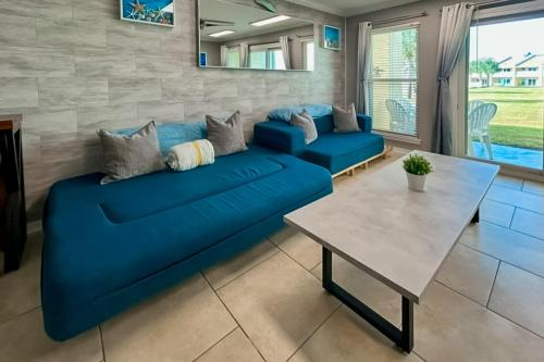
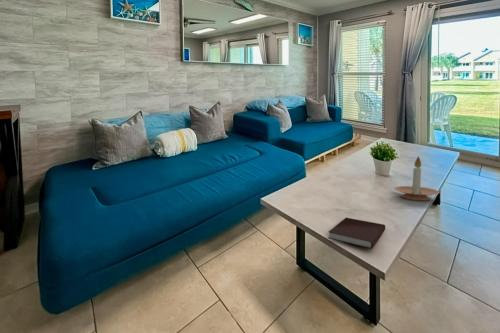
+ notebook (357, 231)
+ candle holder (416, 176)
